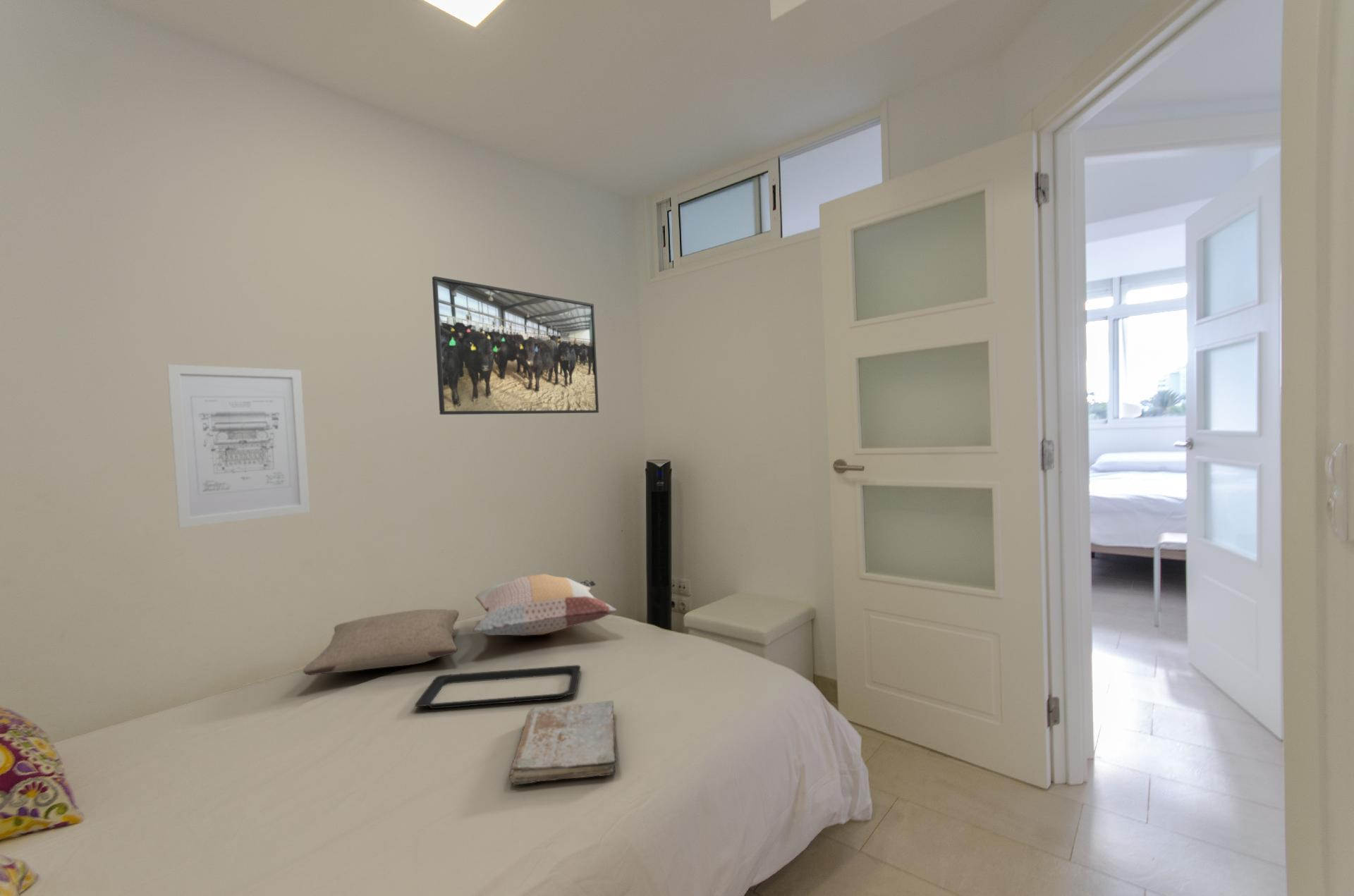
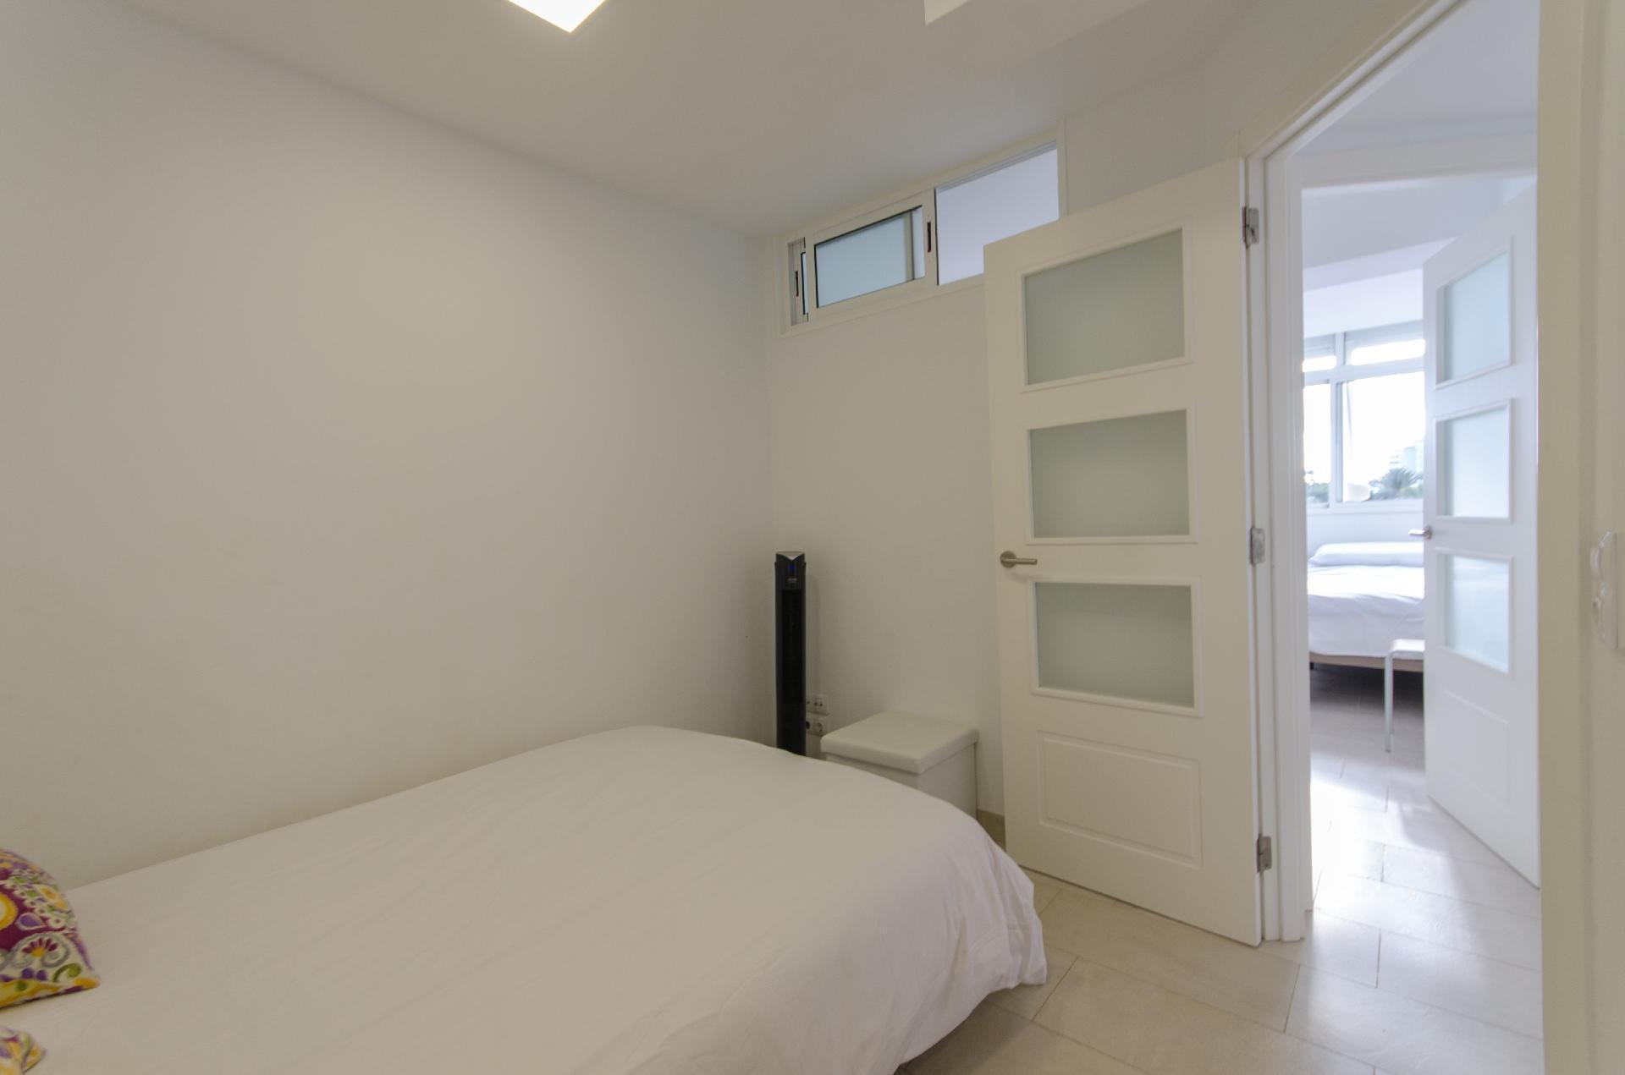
- decorative pillow (541, 602)
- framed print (525, 352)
- pillow (391, 639)
- wall art (243, 443)
- book (568, 737)
- serving tray (503, 679)
